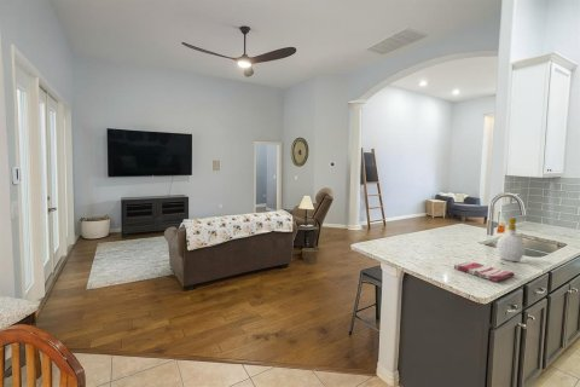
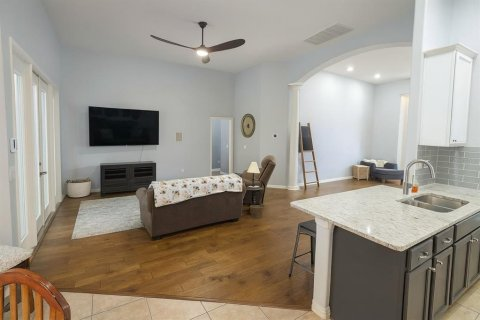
- soap bottle (510, 238)
- dish towel (482, 270)
